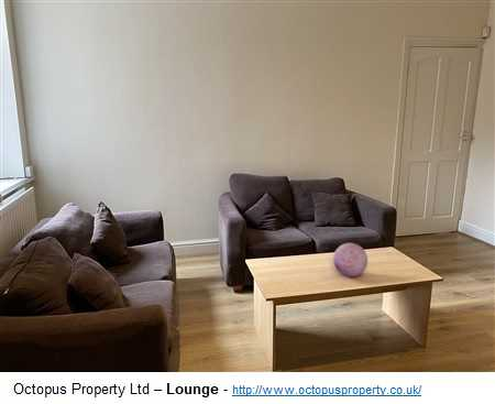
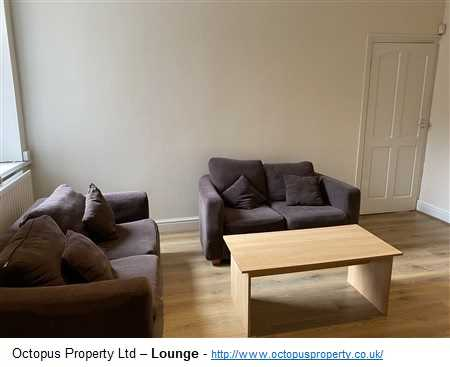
- decorative orb (350, 259)
